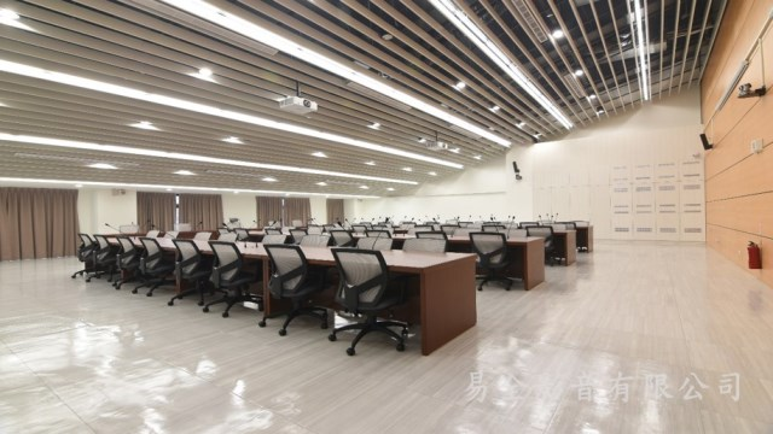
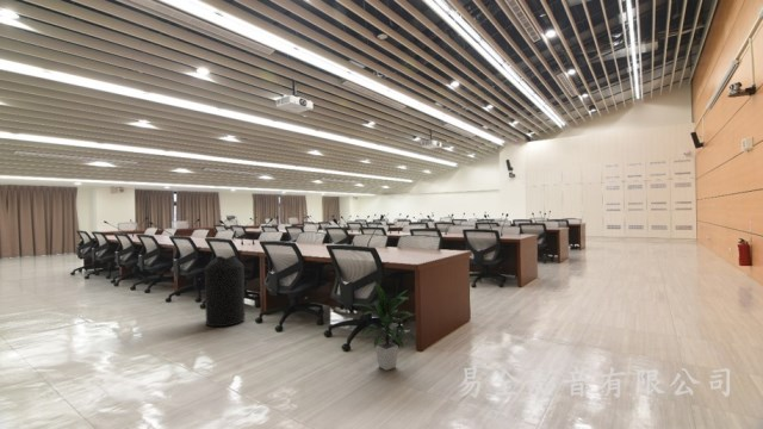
+ trash can (224, 288)
+ indoor plant (389, 325)
